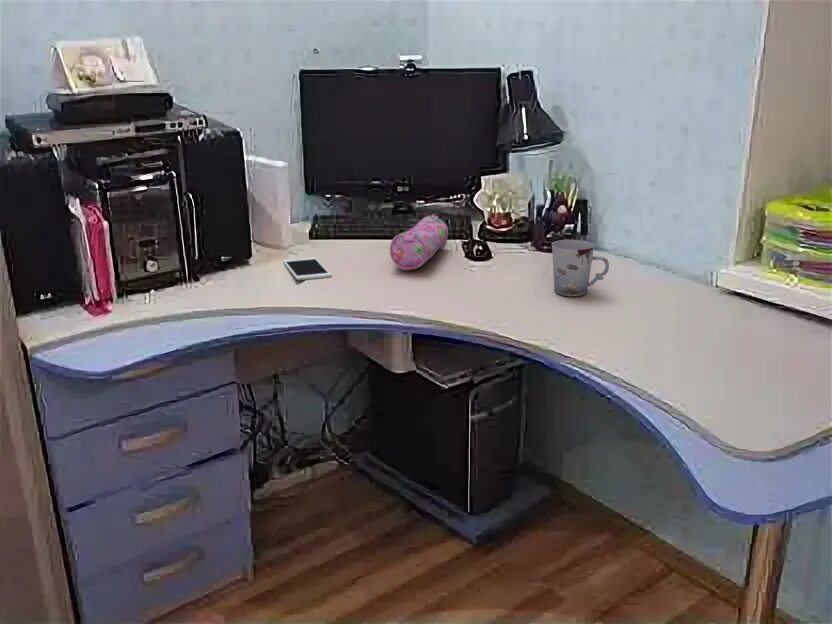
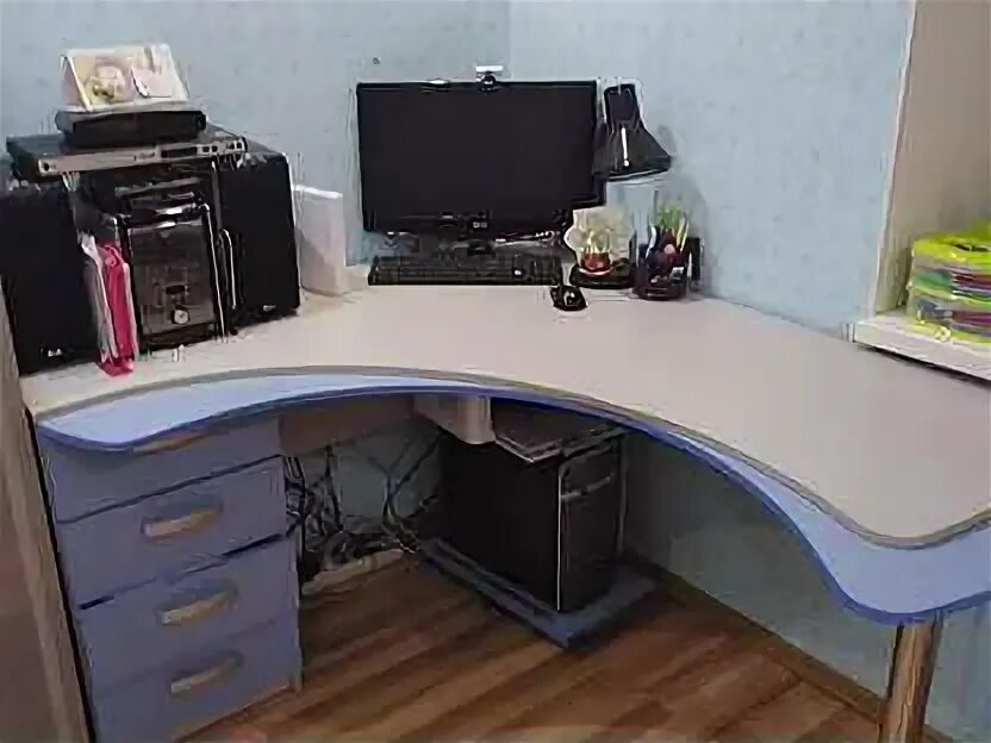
- cup (579, 269)
- pencil case (420, 241)
- cell phone (306, 268)
